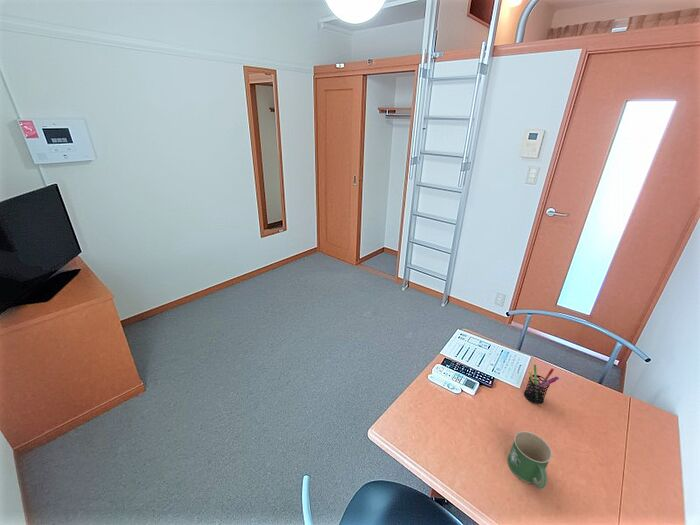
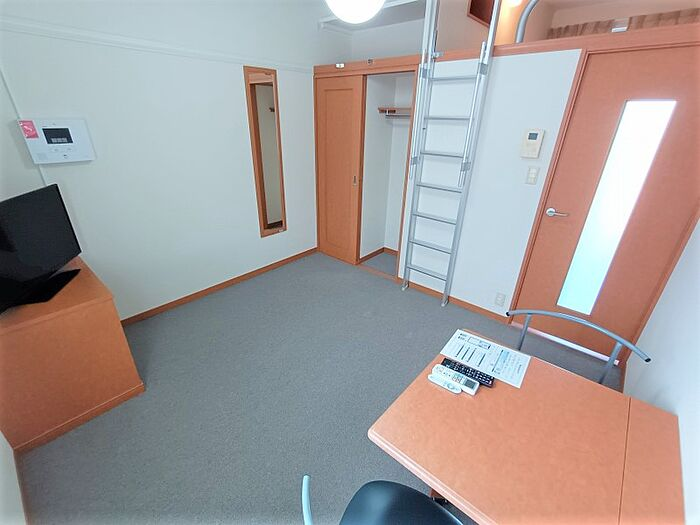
- mug (531, 462)
- pen holder (538, 381)
